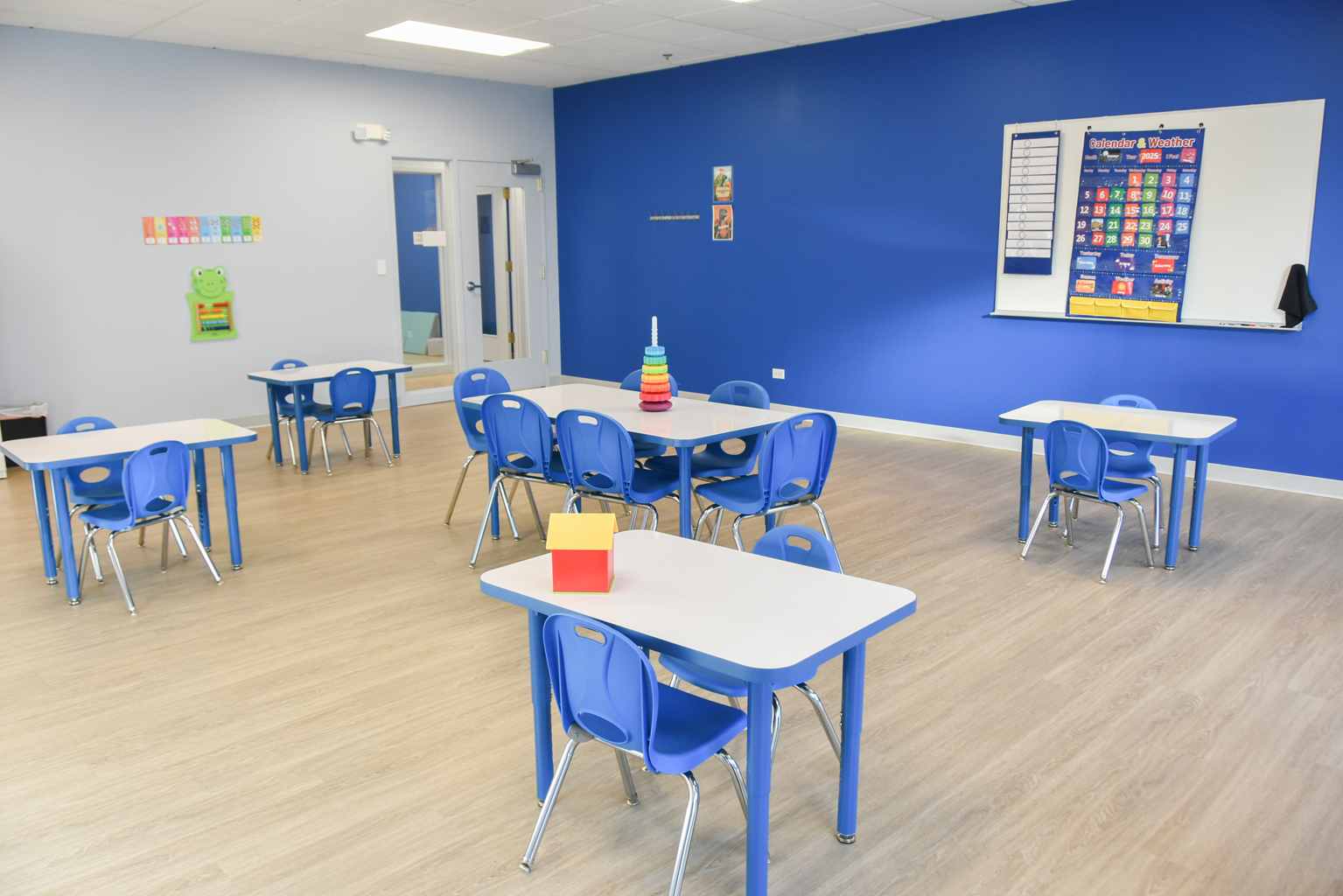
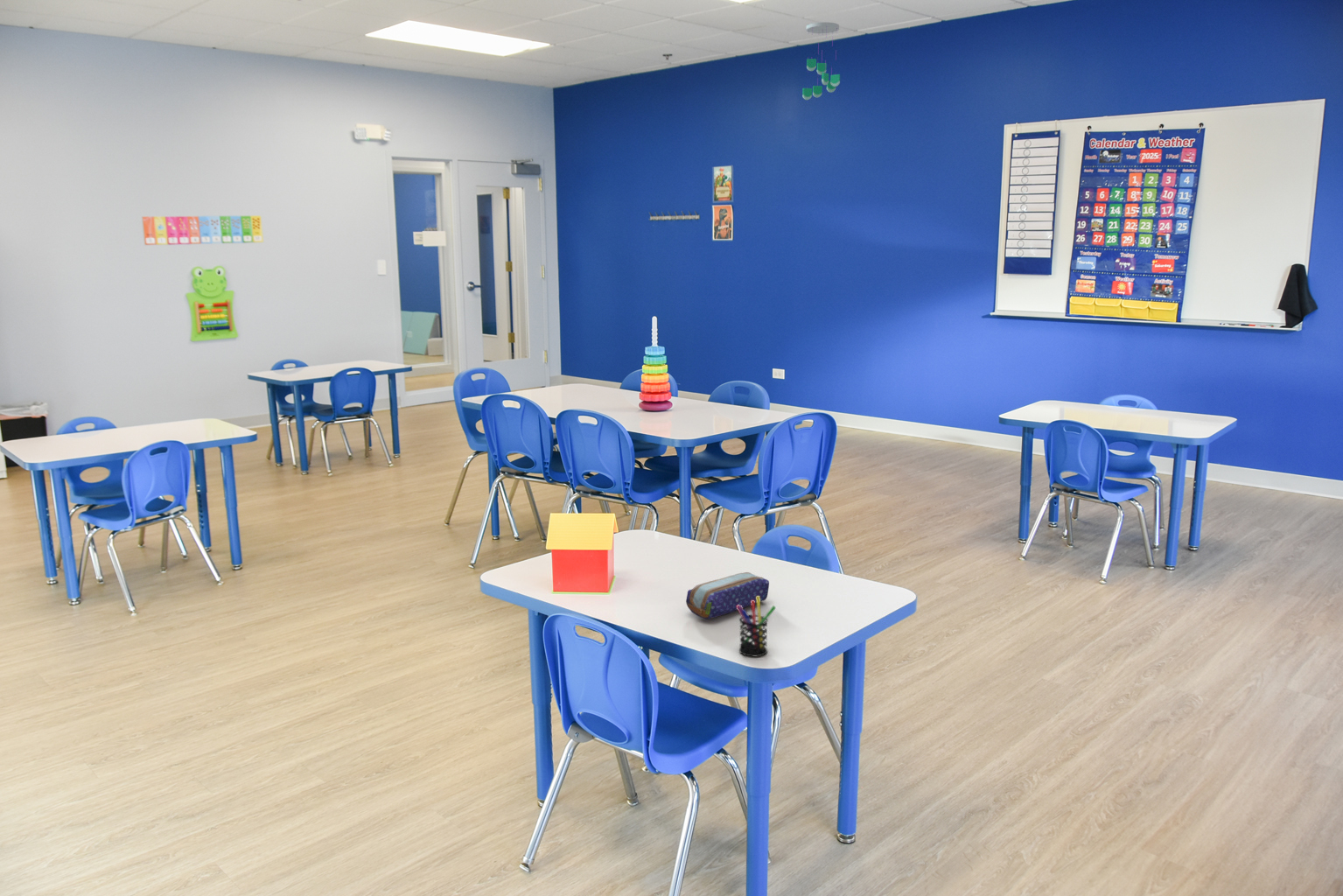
+ ceiling mobile (822, 63)
+ pencil case (727, 593)
+ pen holder (757, 624)
